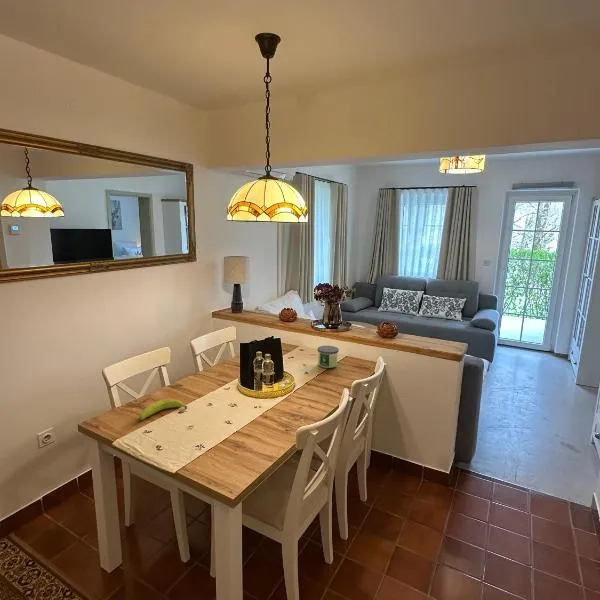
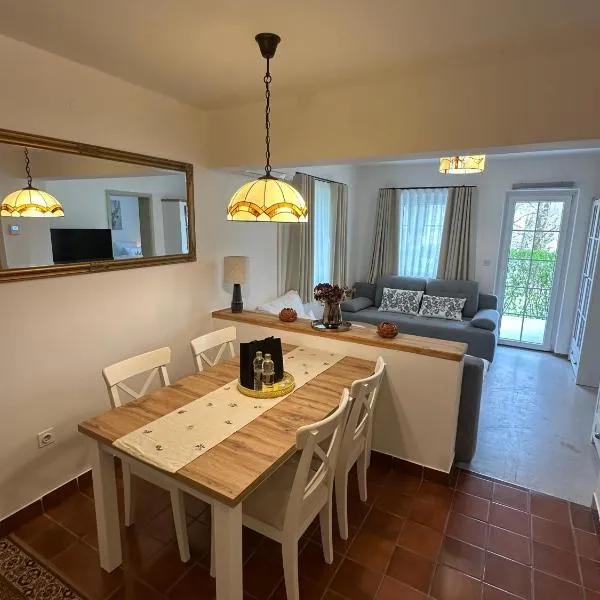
- fruit (162, 409)
- candle (327, 357)
